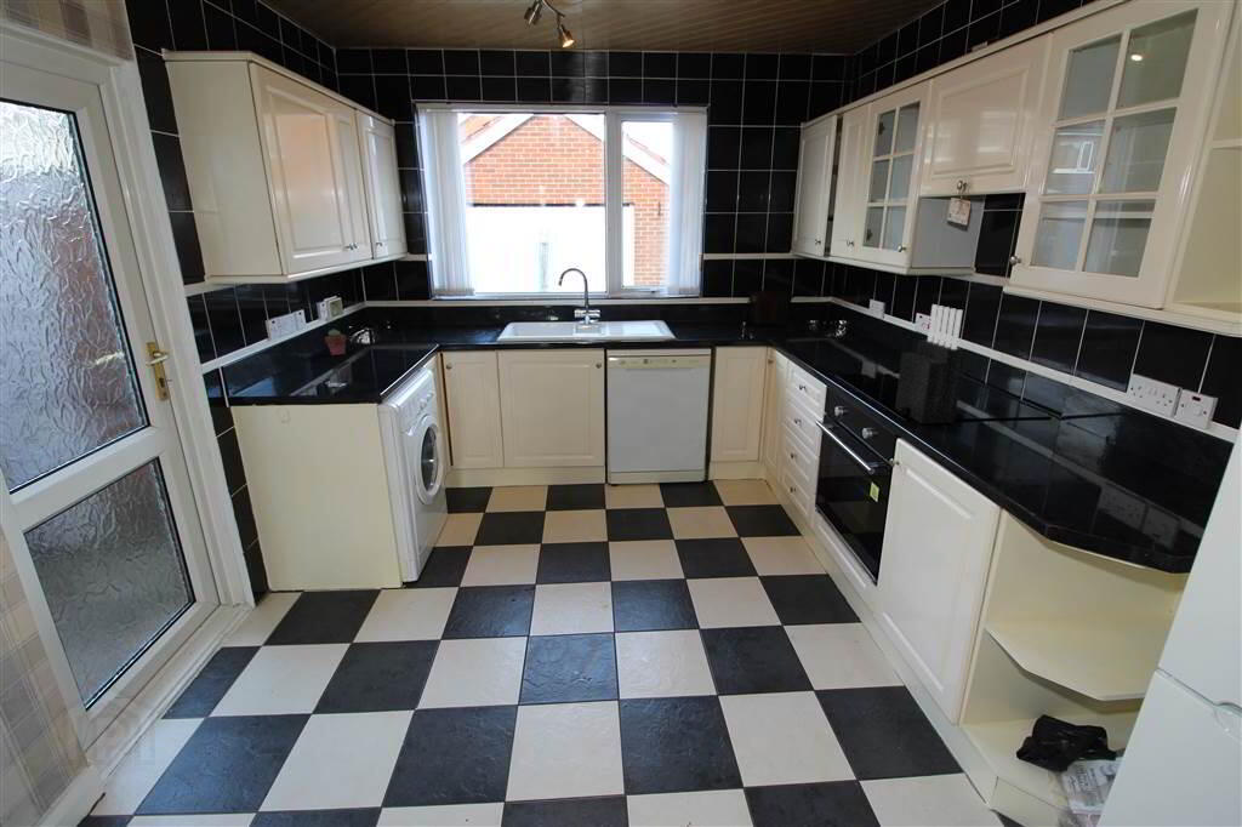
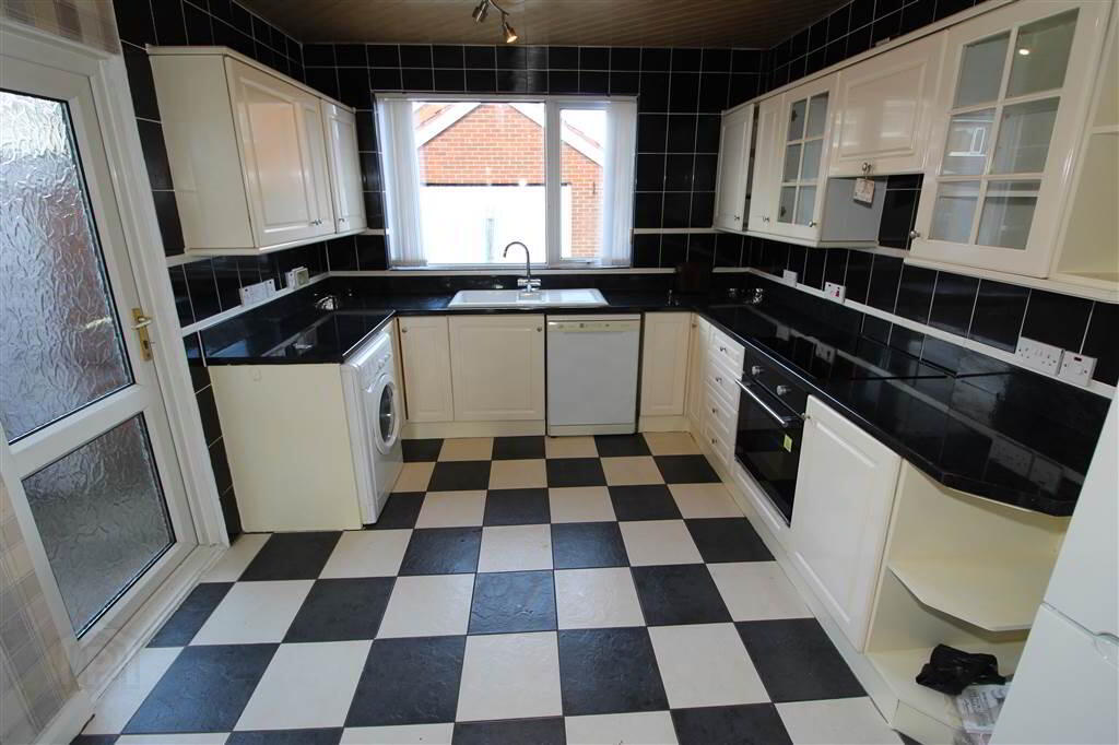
- knife block (927, 363)
- potted succulent (336, 341)
